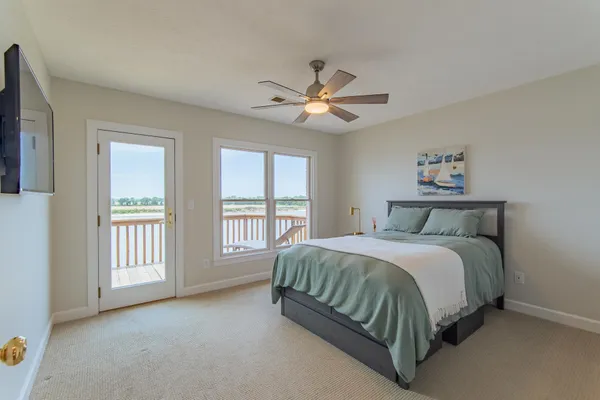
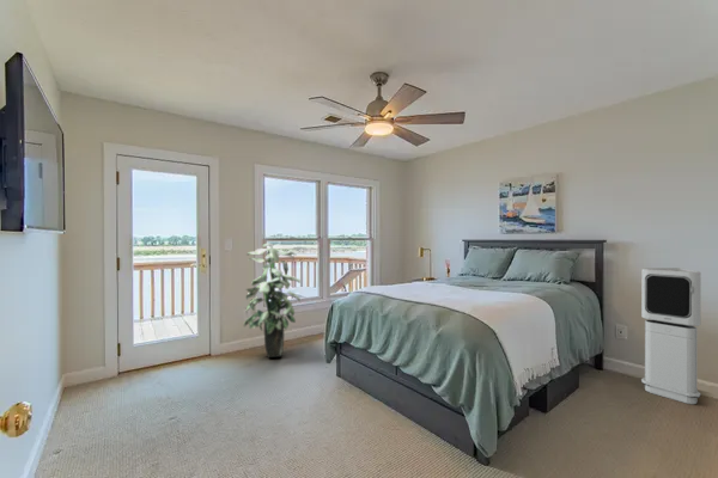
+ air purifier (673, 330)
+ indoor plant (270, 299)
